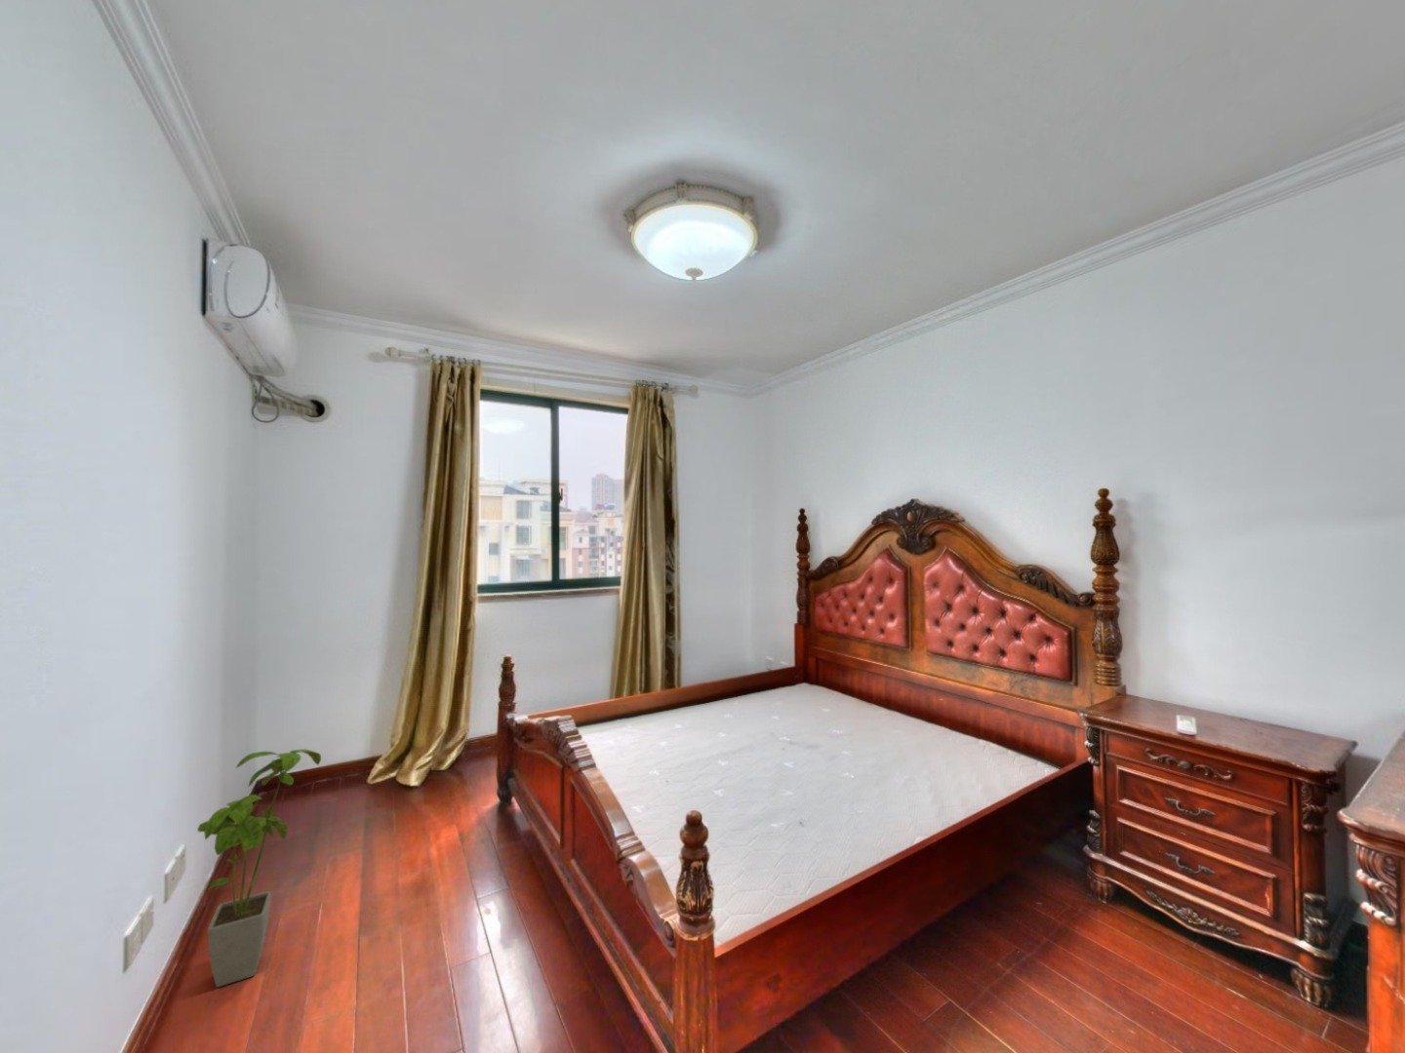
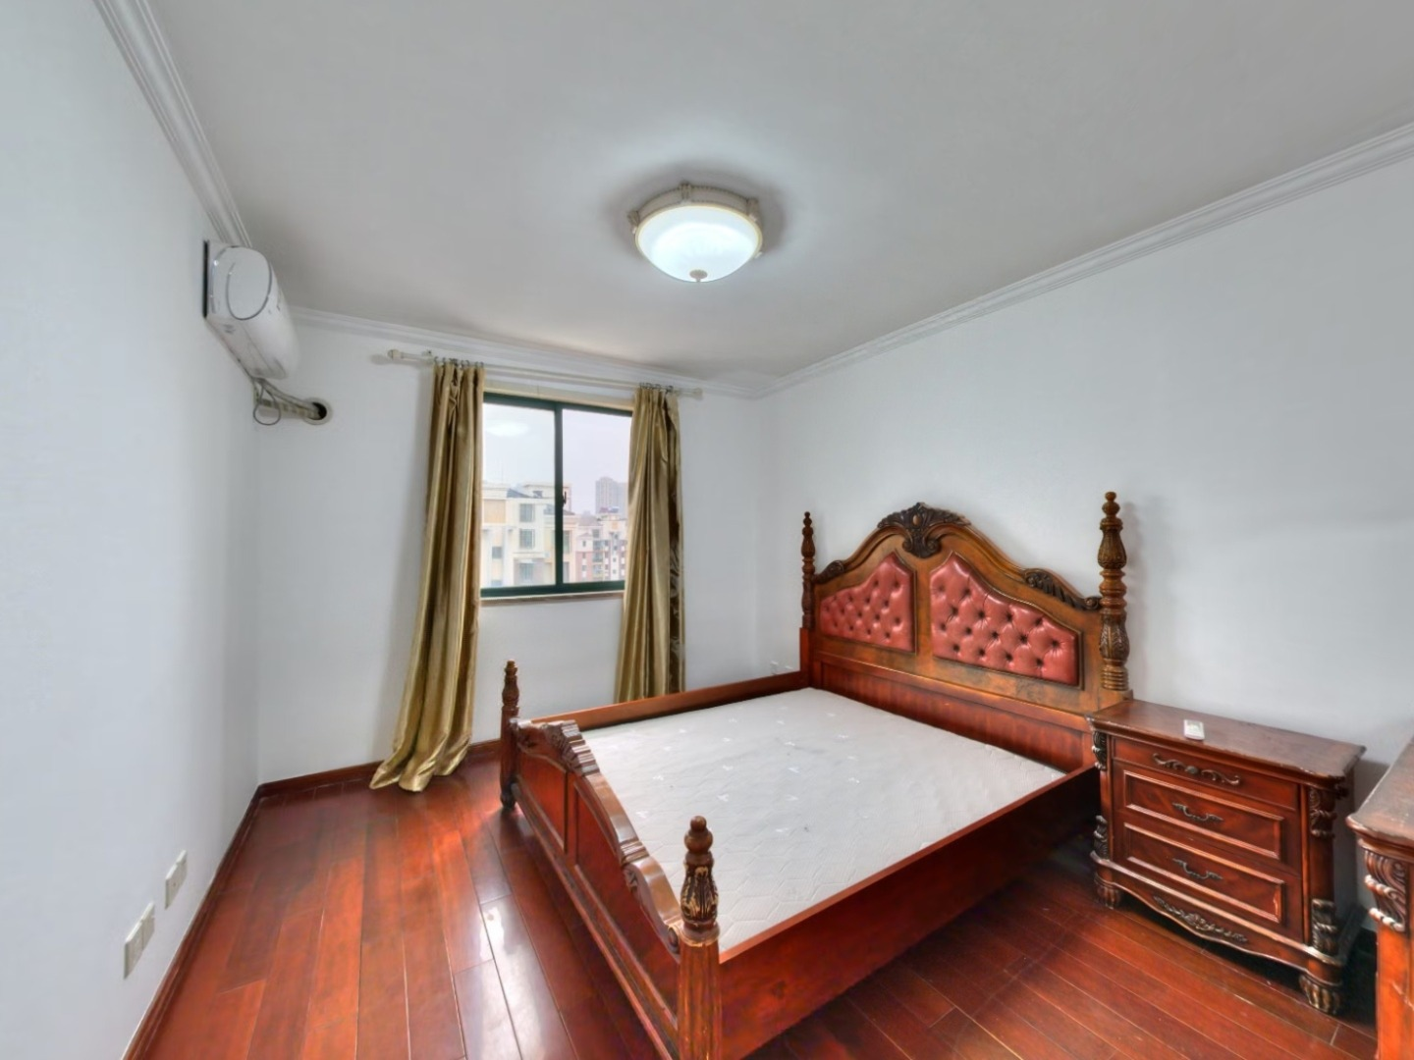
- house plant (259, 854)
